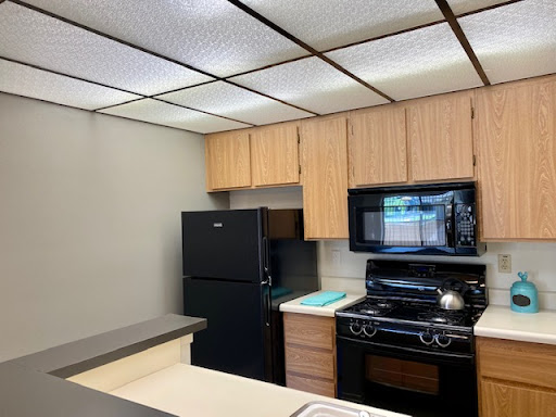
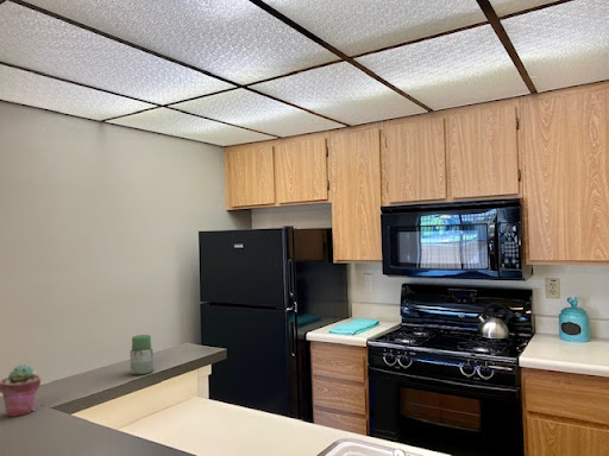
+ jar (142, 354)
+ potted succulent (20, 388)
